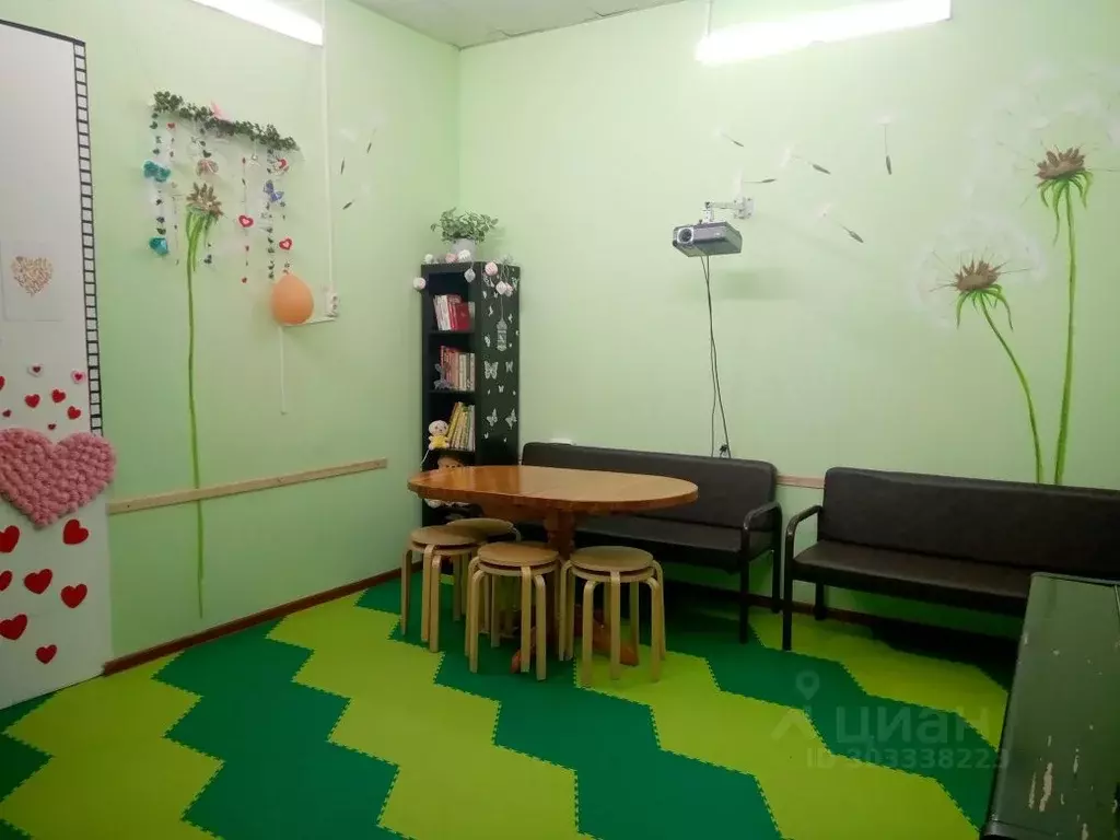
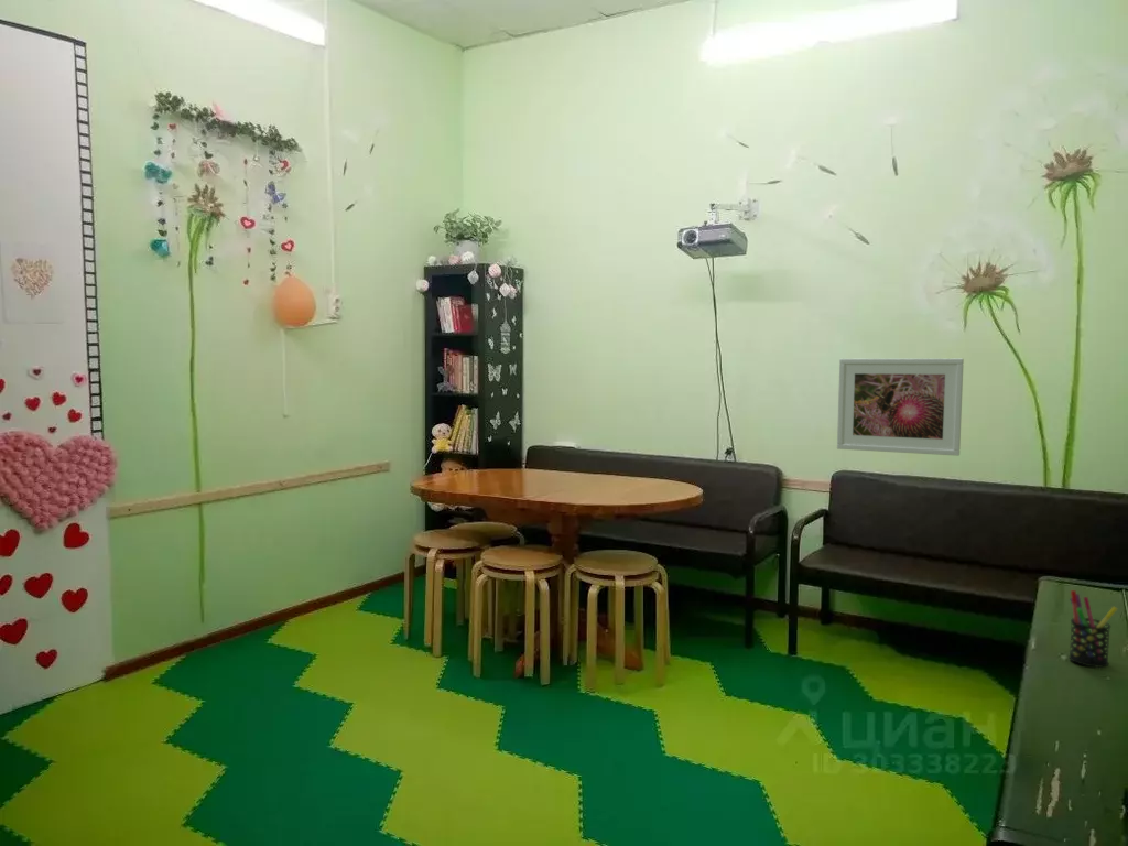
+ pen holder (1086, 628)
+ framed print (897, 405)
